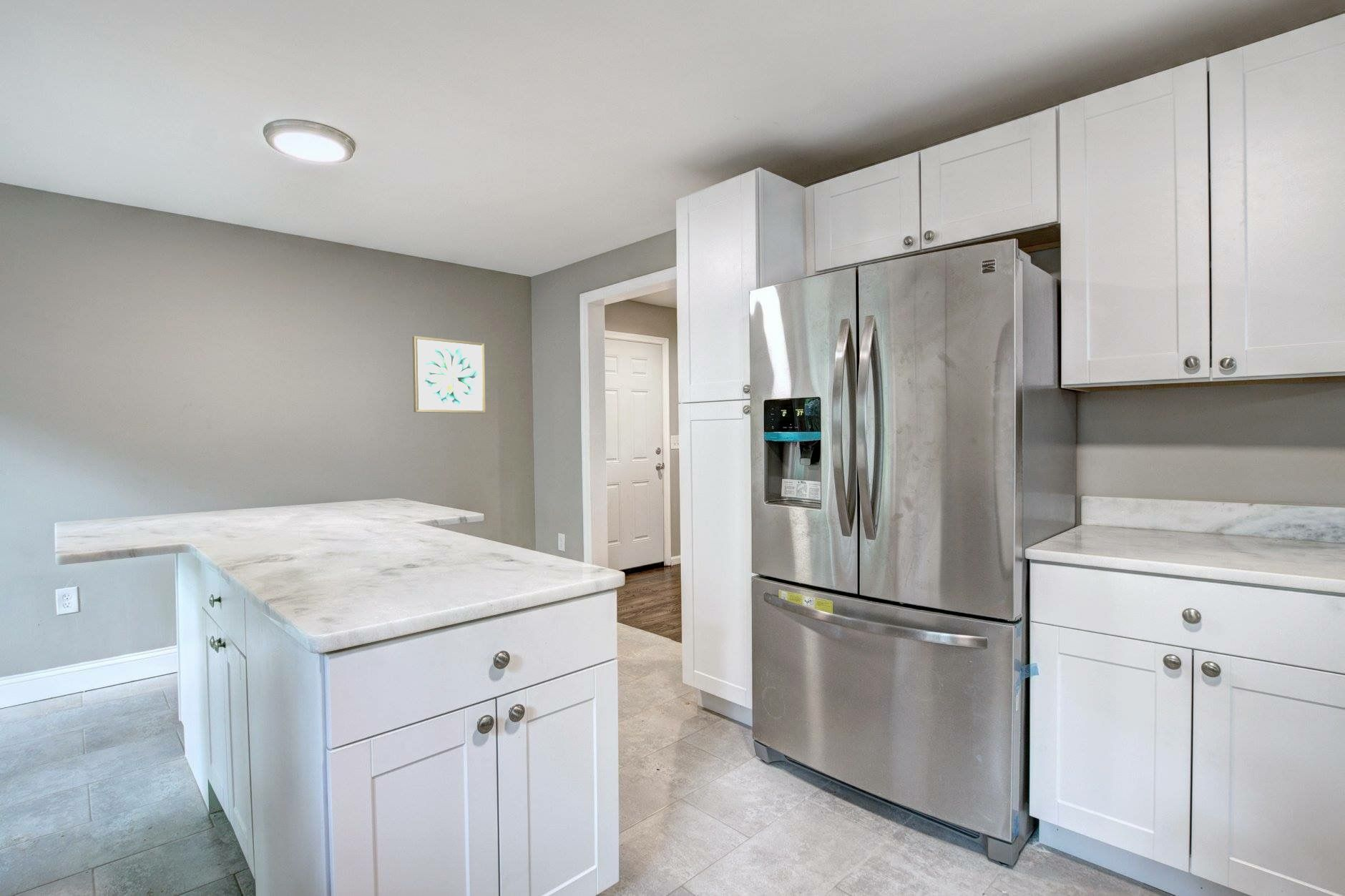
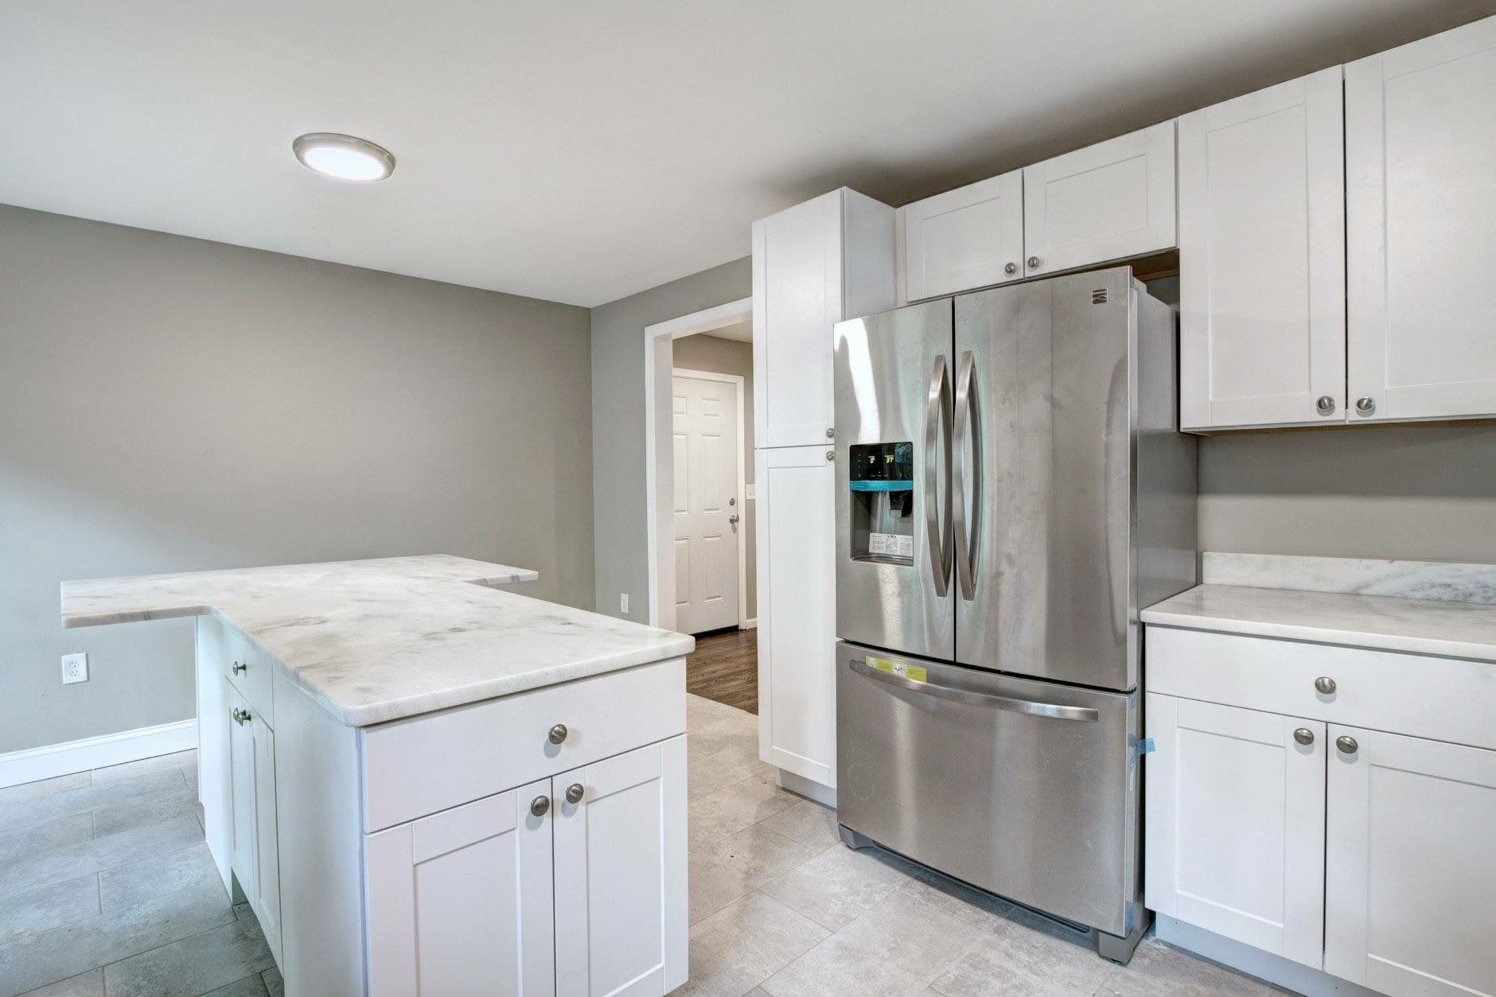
- wall art (450, 376)
